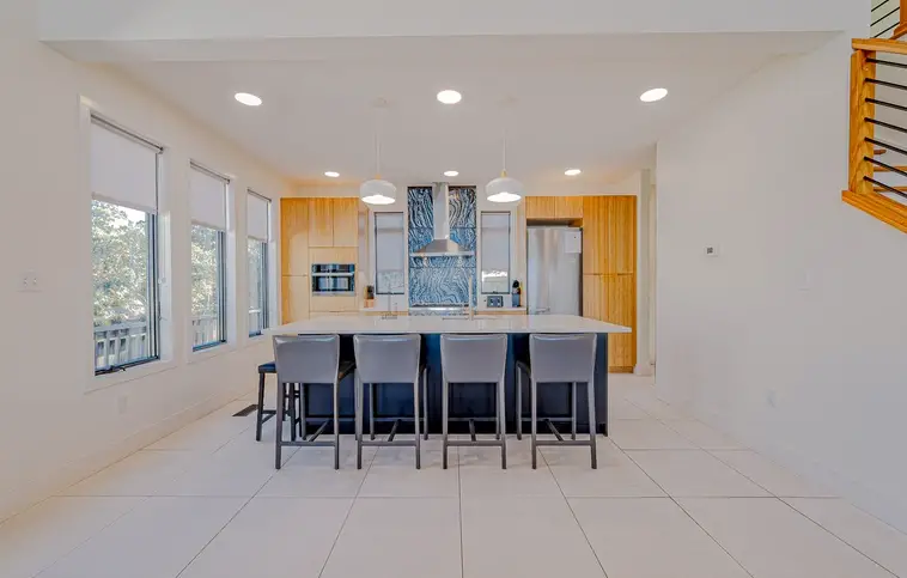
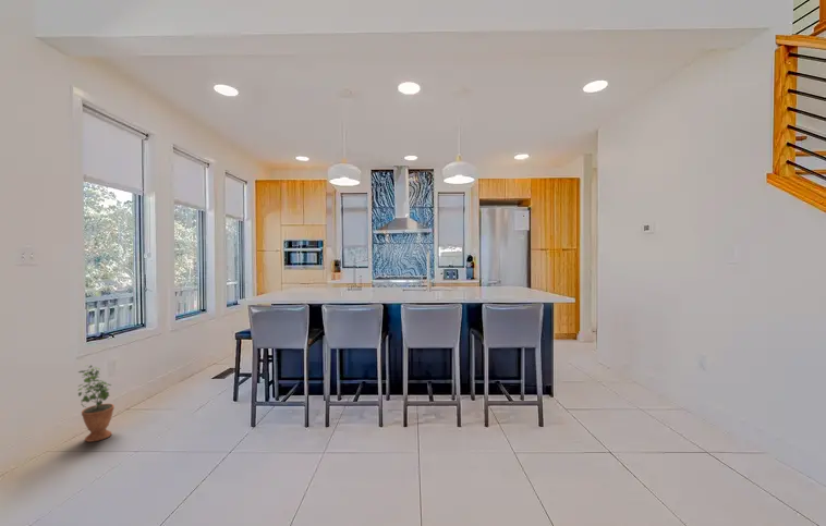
+ potted plant (93, 401)
